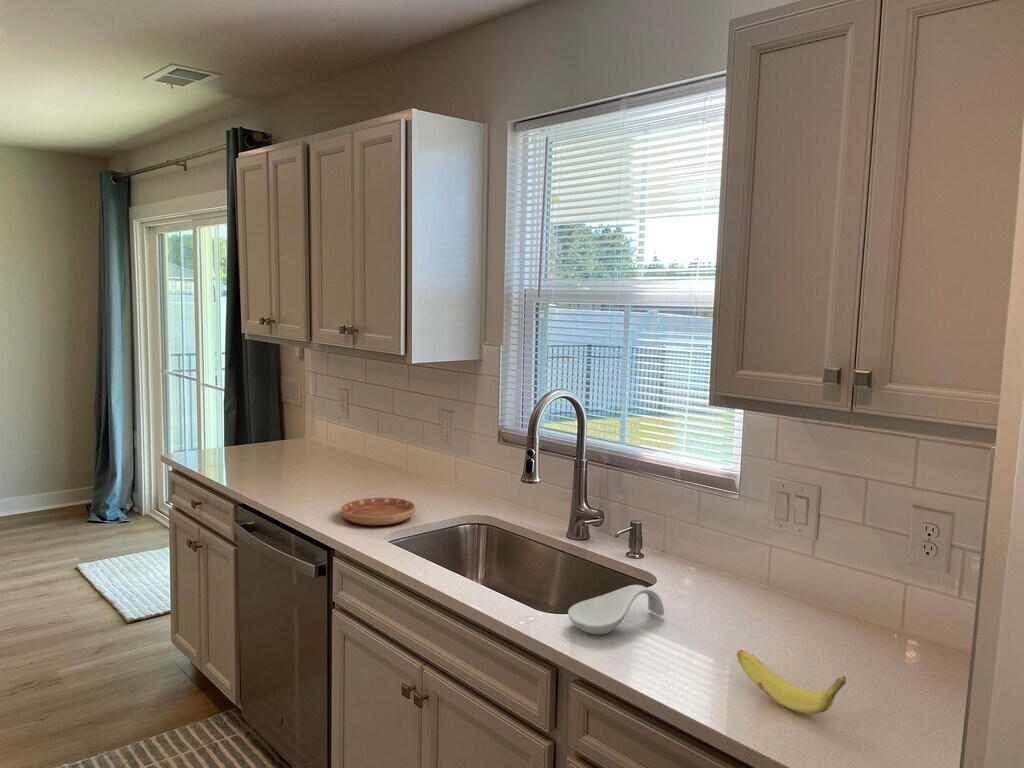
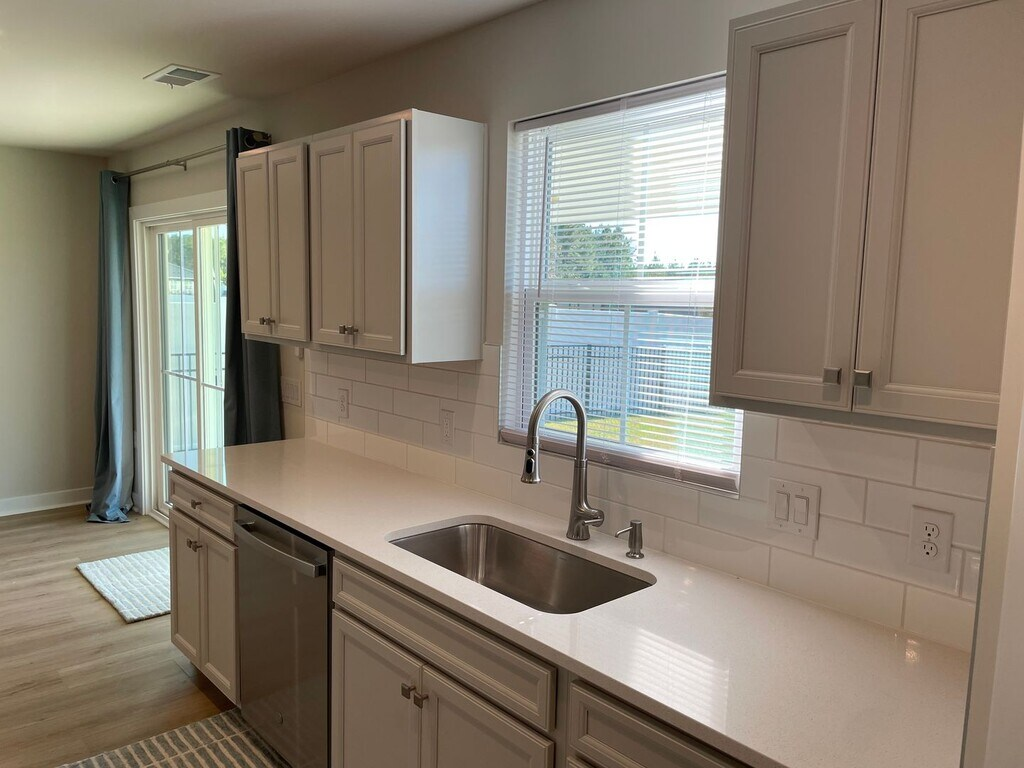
- spoon rest (617, 607)
- banana (787, 682)
- saucer (378, 511)
